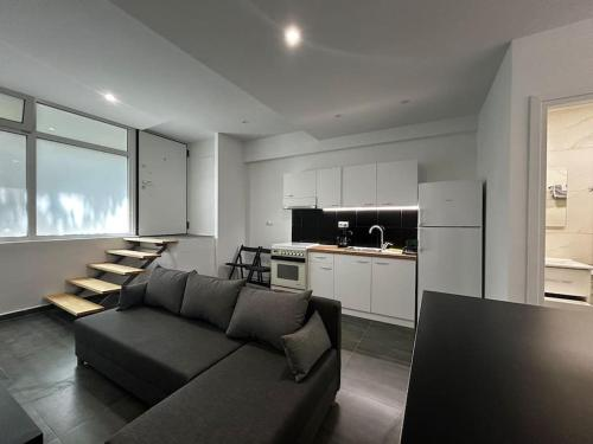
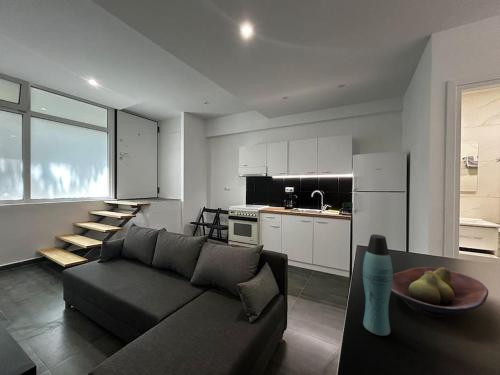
+ fruit bowl (434, 285)
+ bottle (377, 282)
